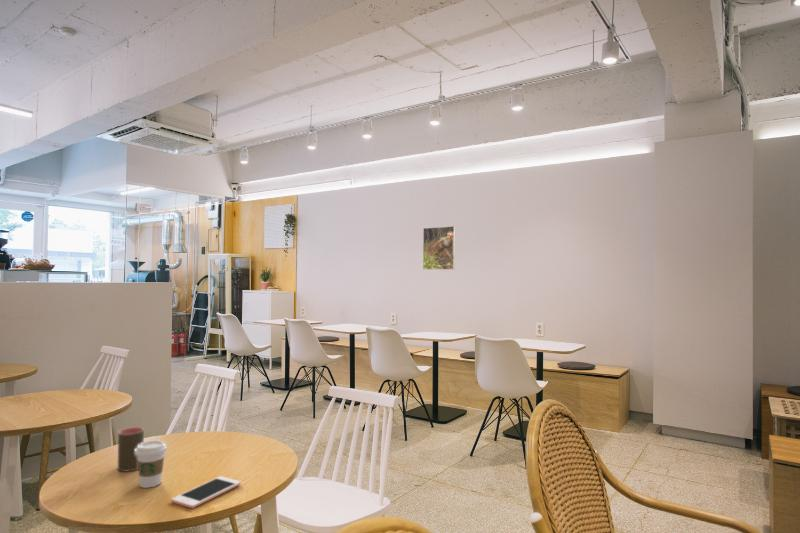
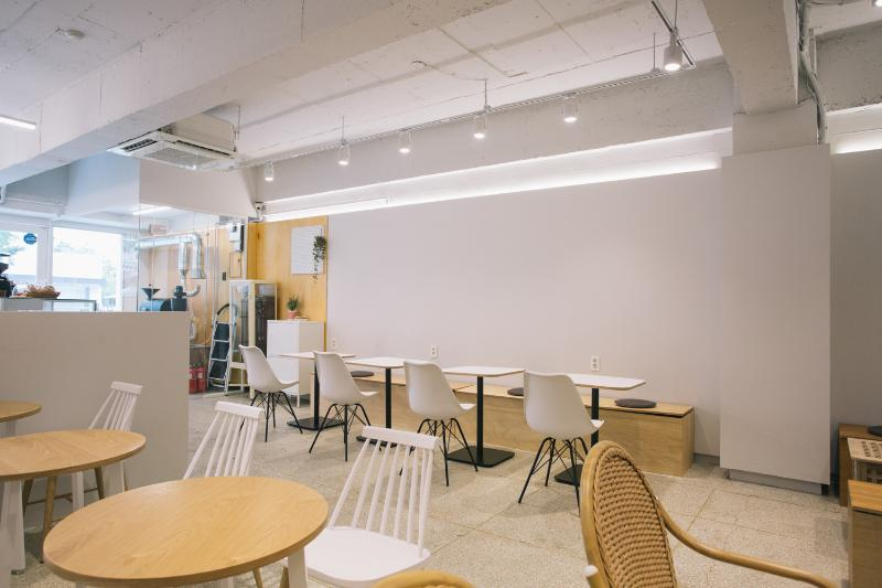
- cup (130, 448)
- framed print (438, 248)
- coffee cup (150, 463)
- cell phone (207, 491)
